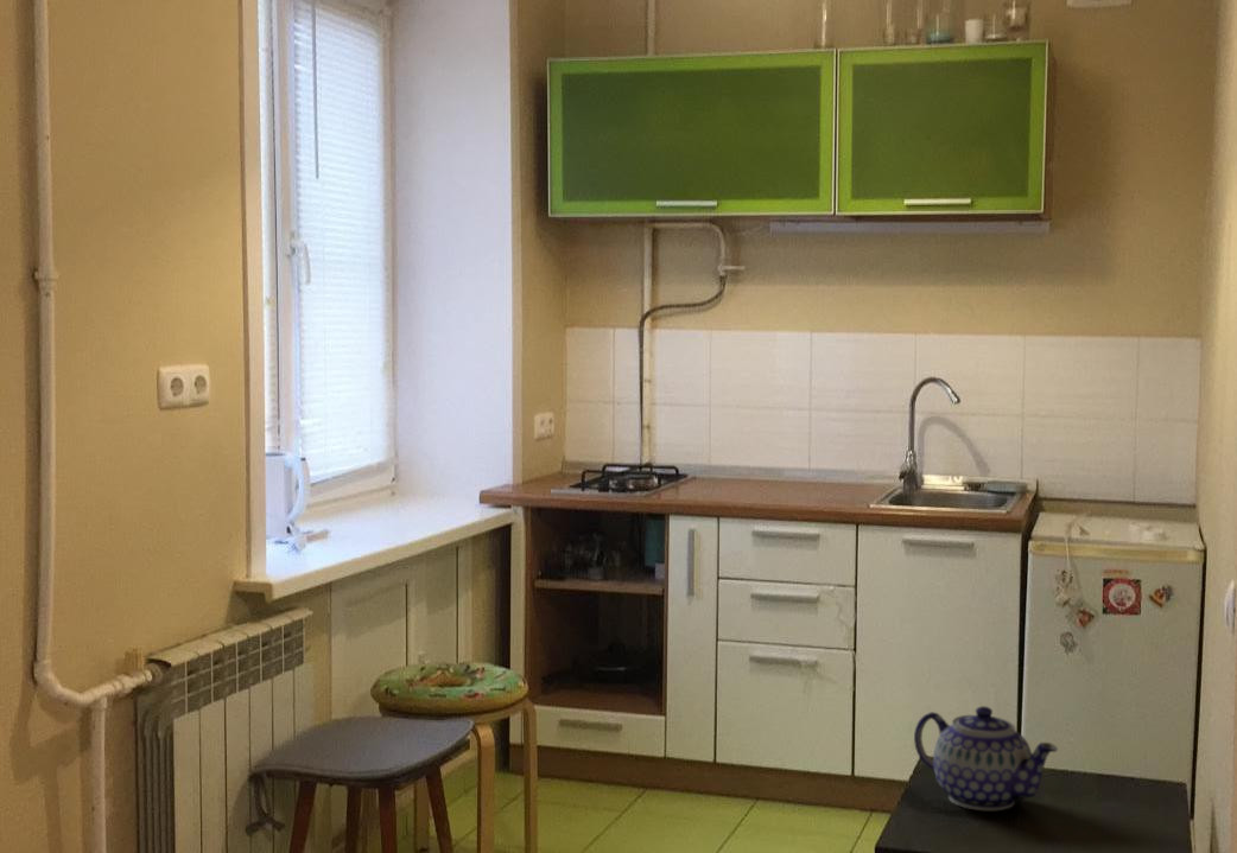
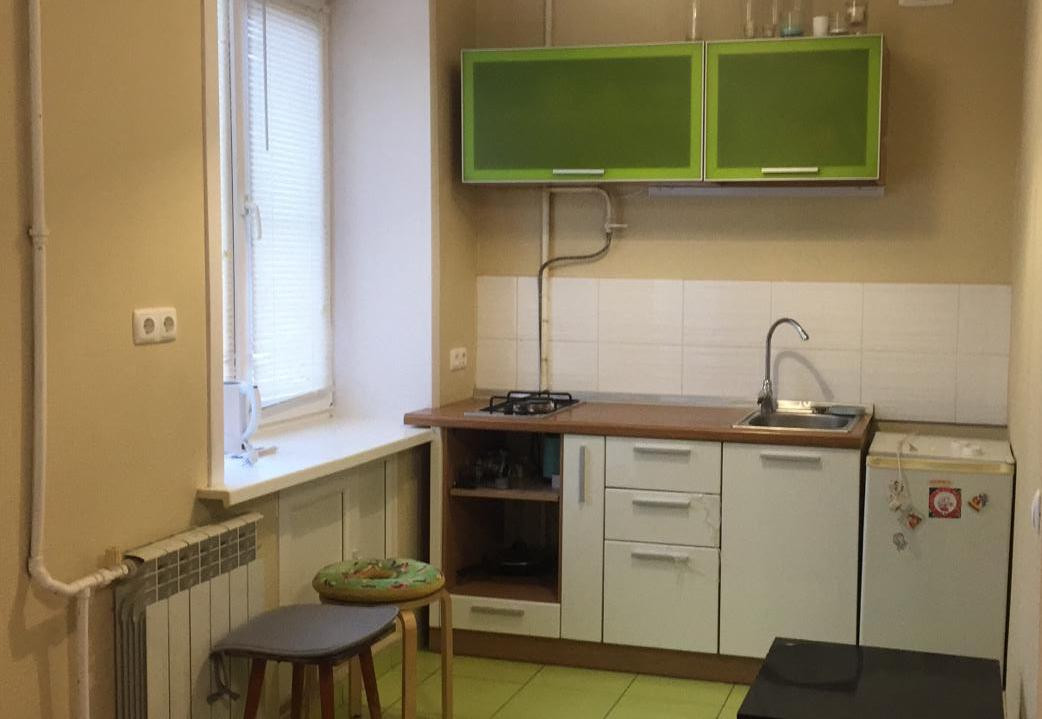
- teapot (983, 753)
